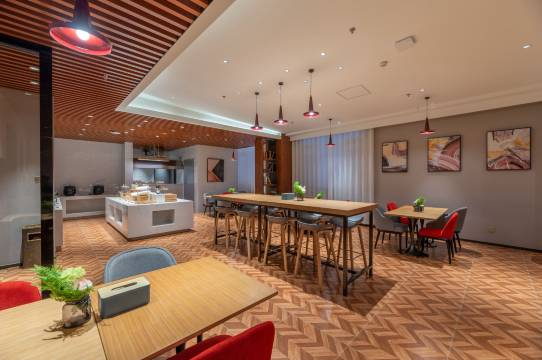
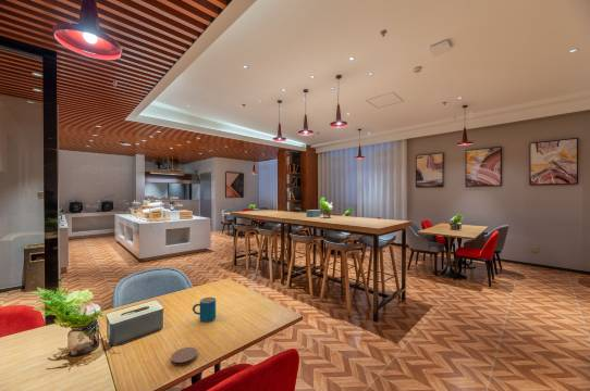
+ coaster (184, 355)
+ mug (204, 310)
